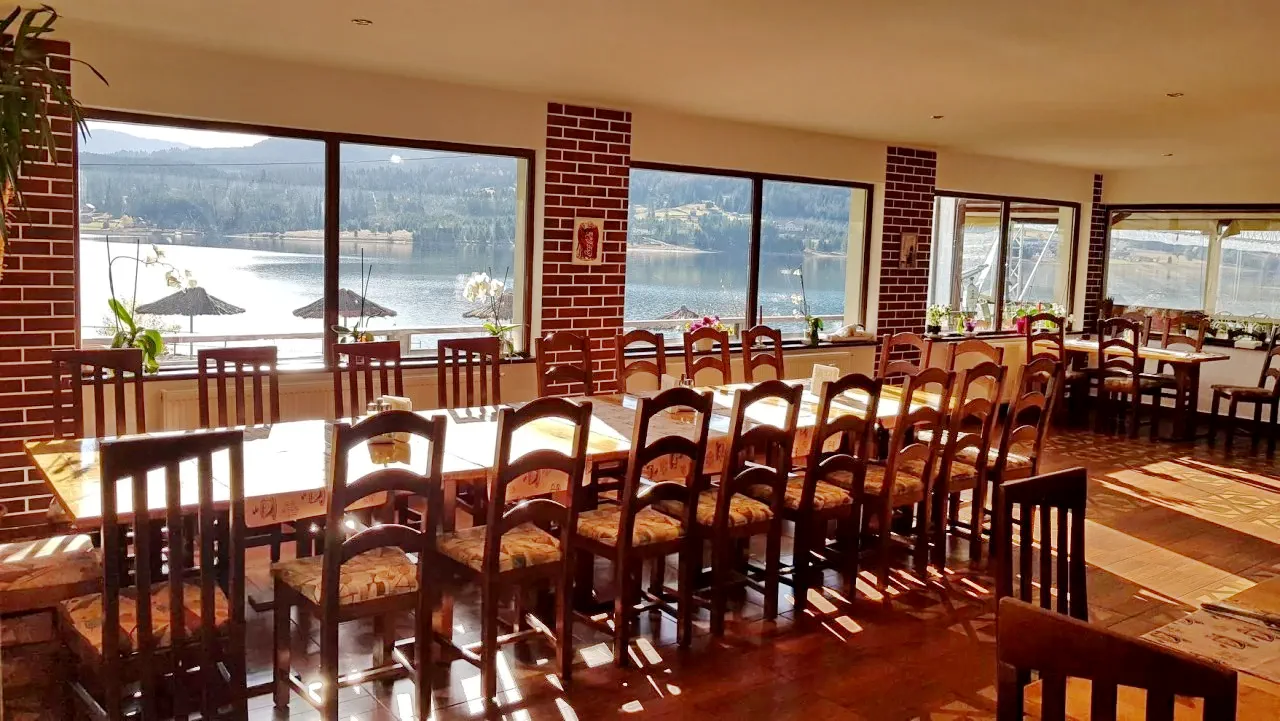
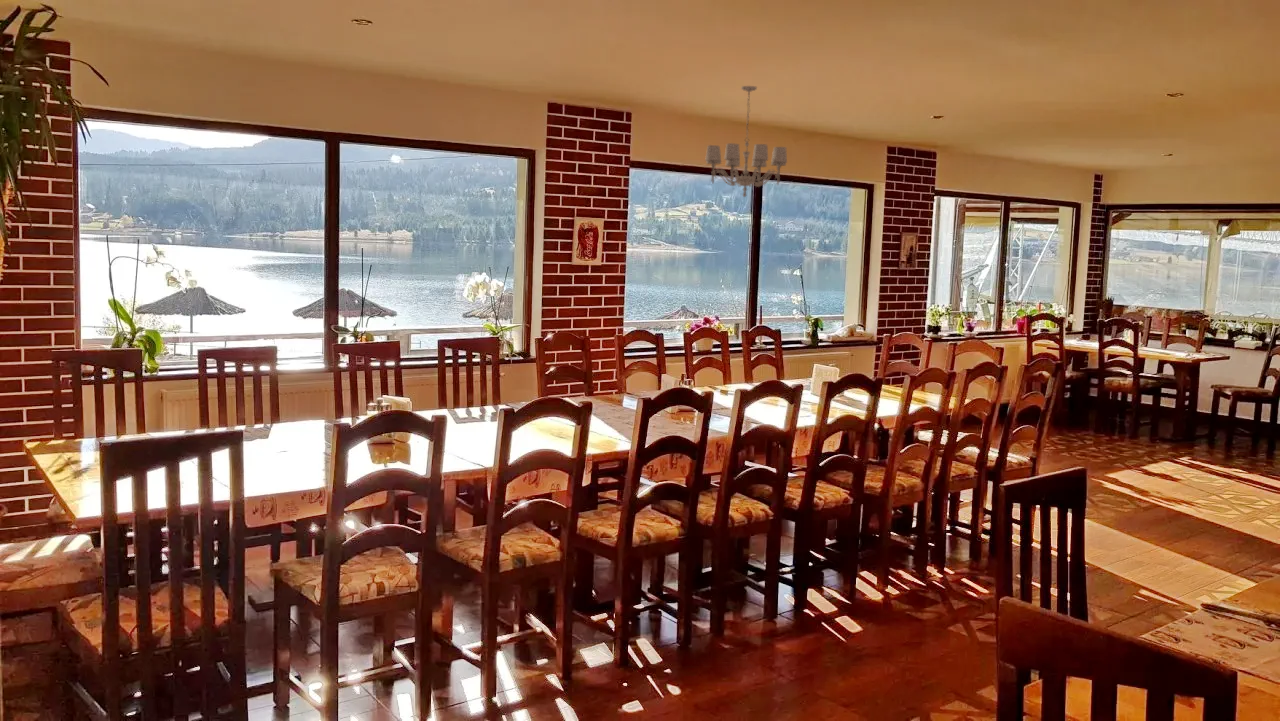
+ chandelier (746, 142)
